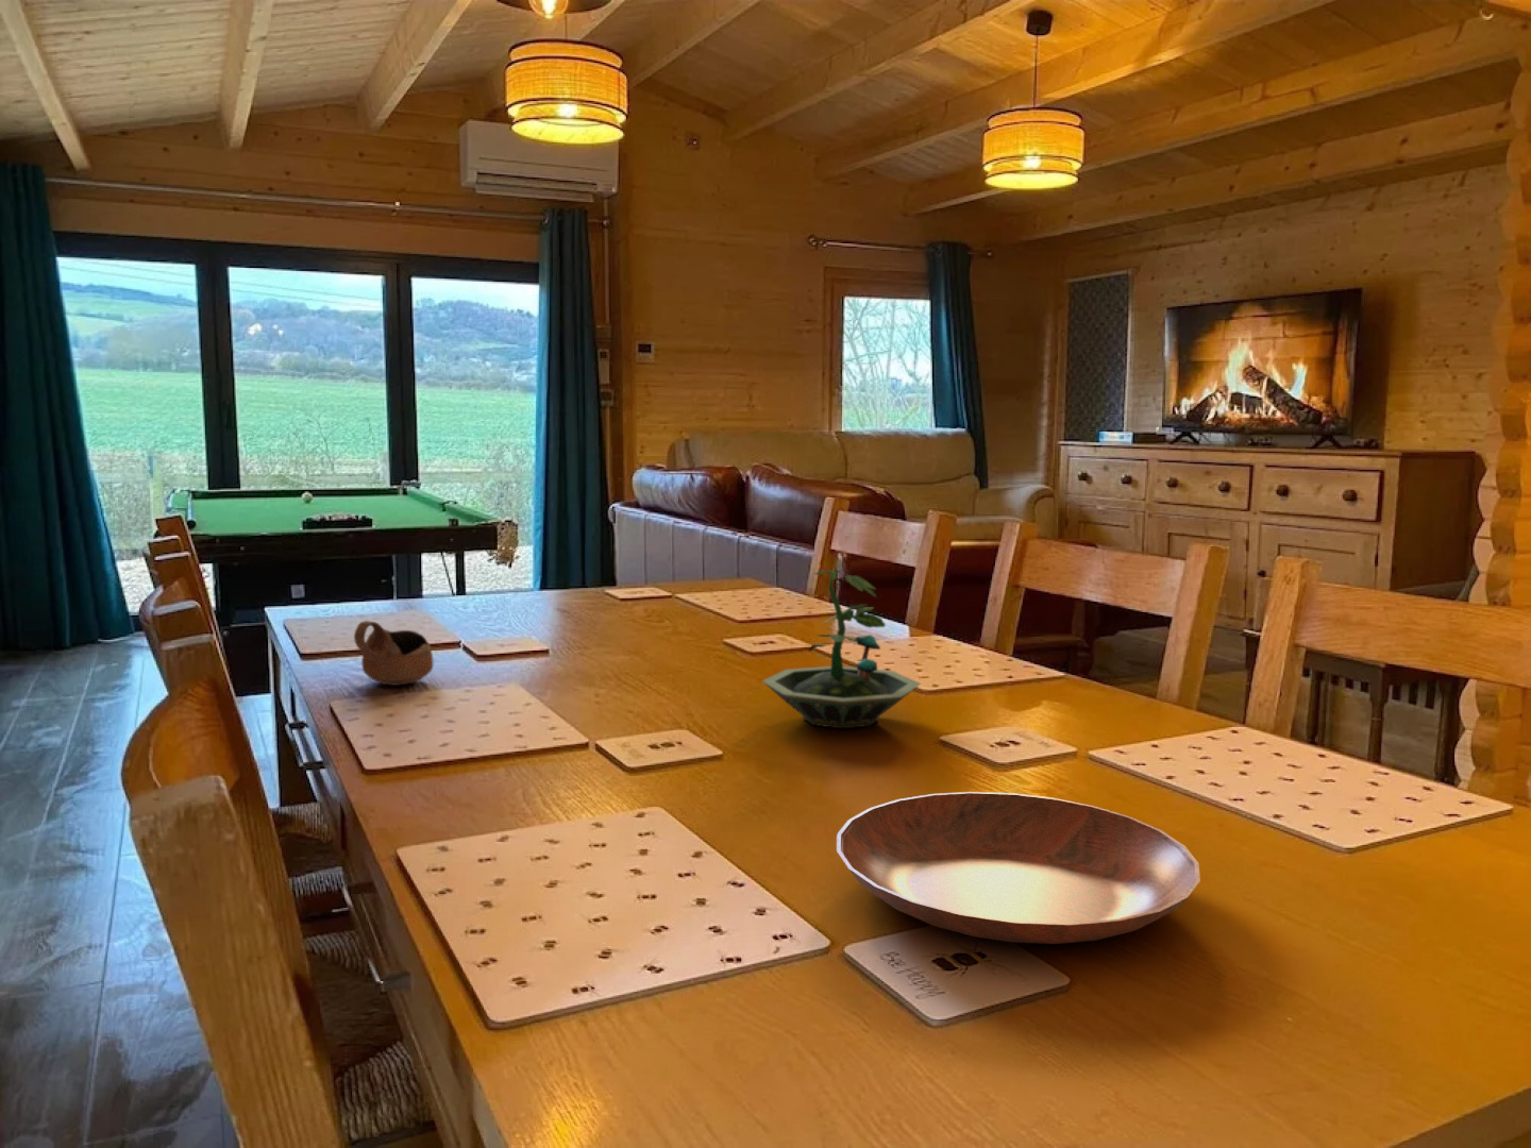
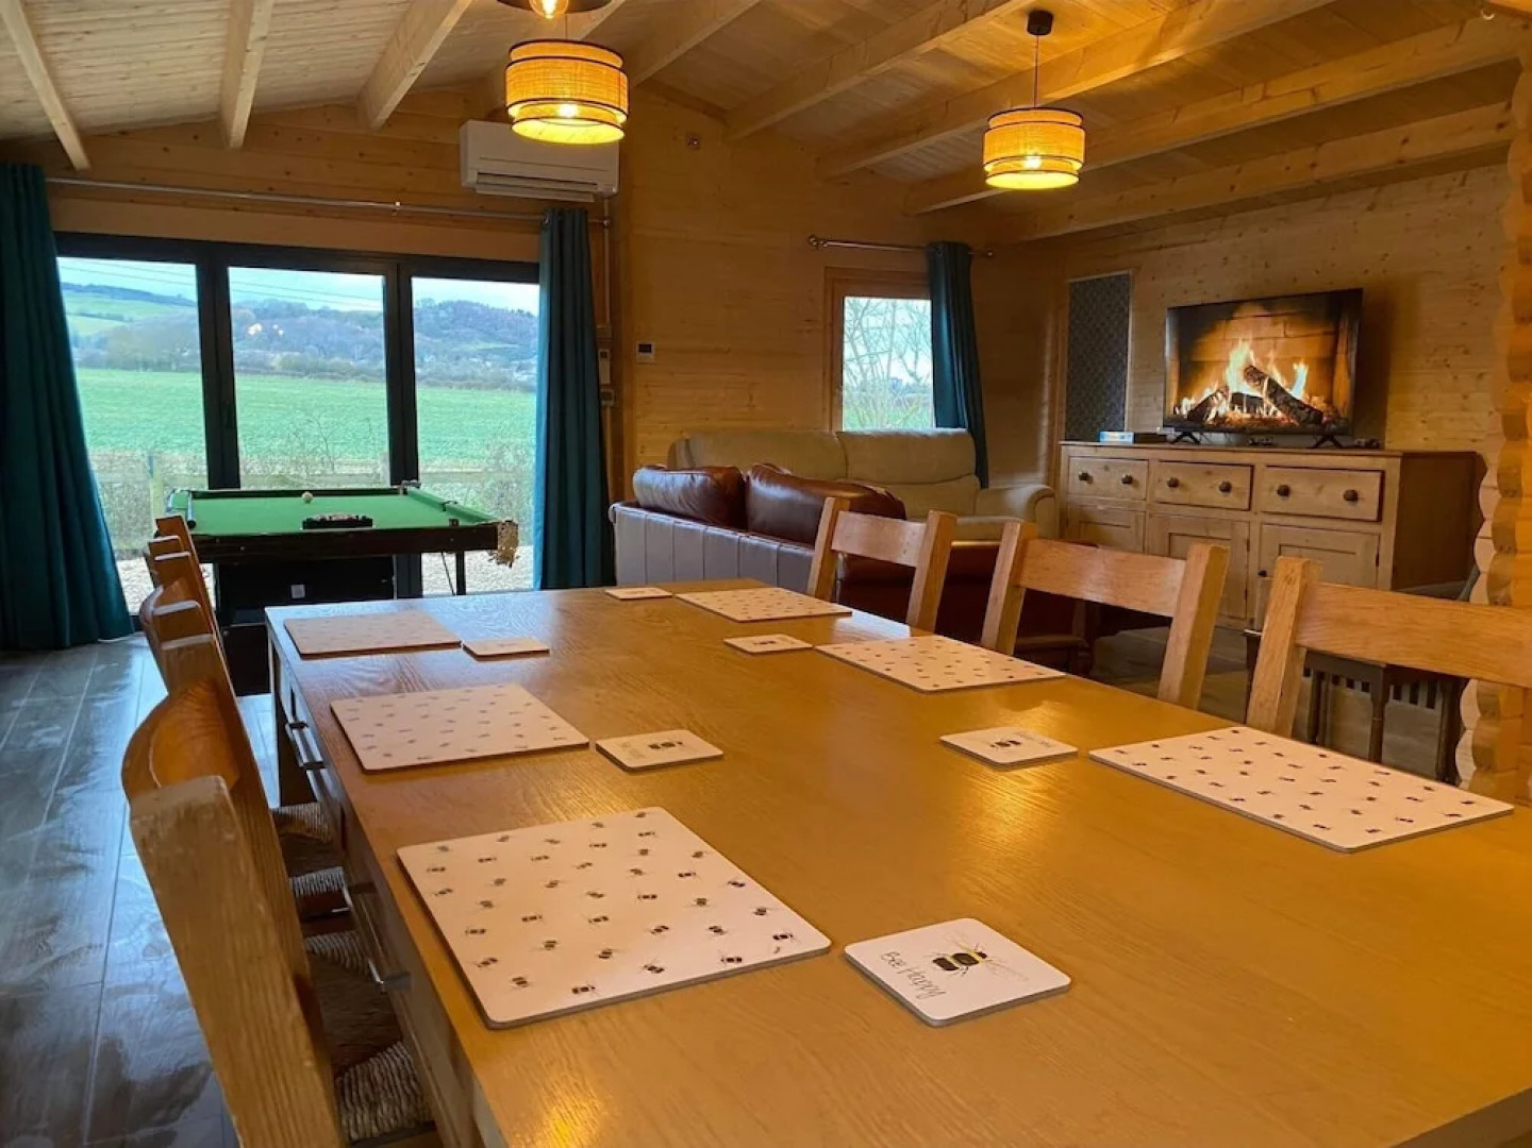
- cup (388, 649)
- bowl (1011, 869)
- terrarium (837, 598)
